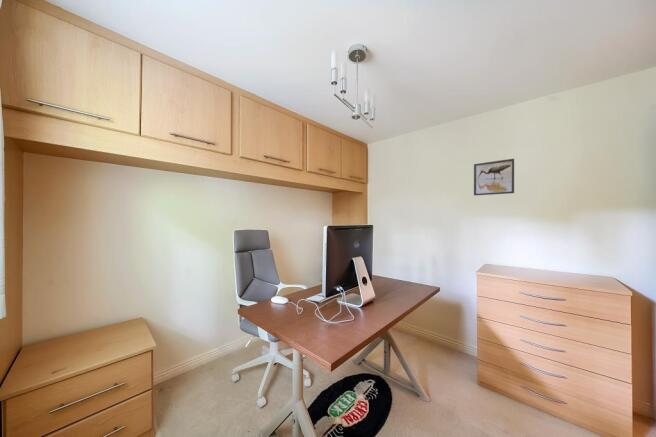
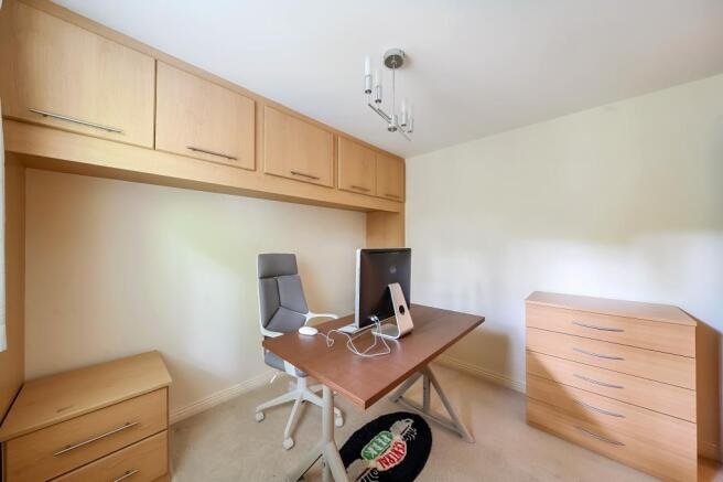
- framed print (493, 177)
